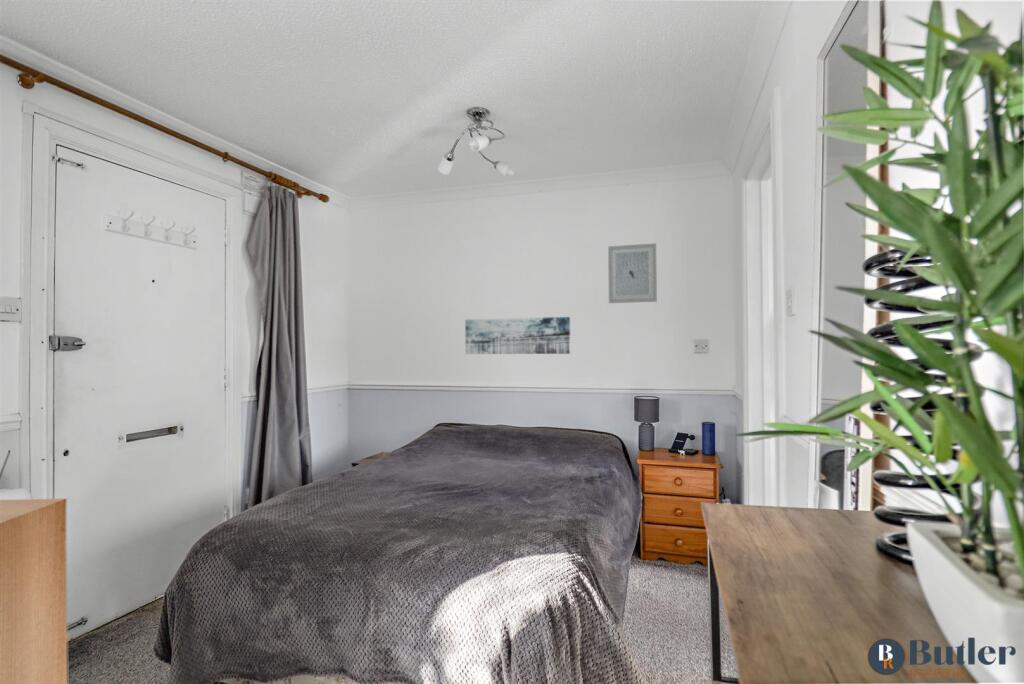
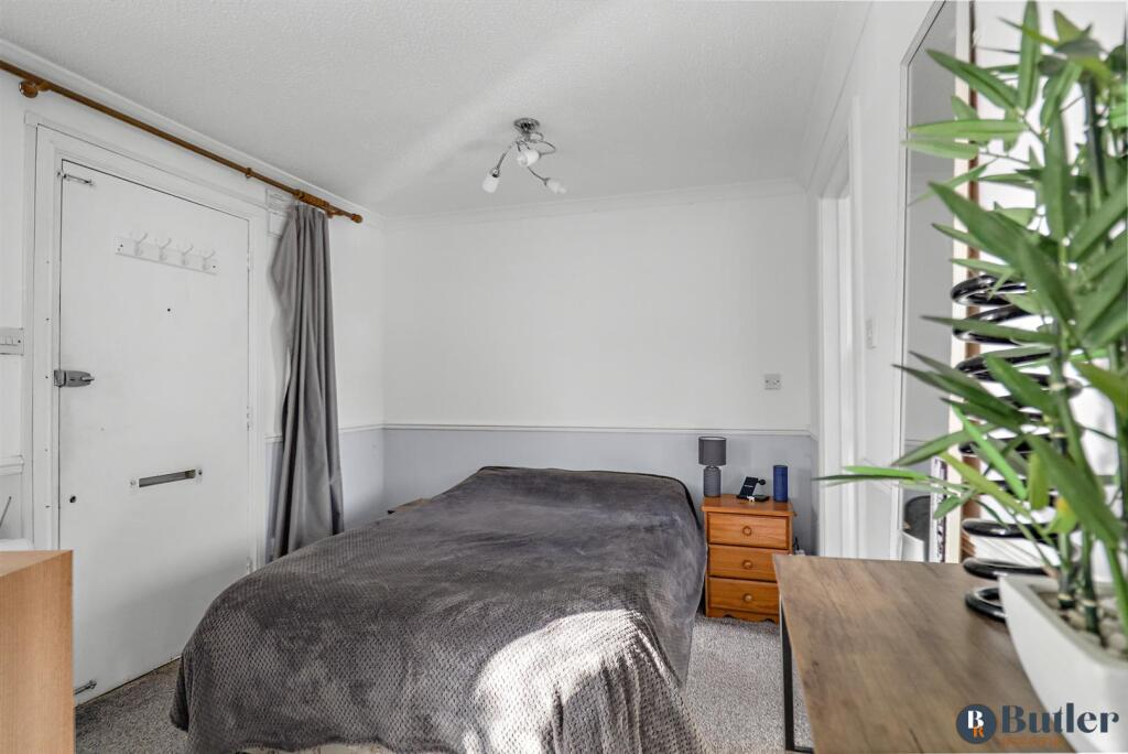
- wall art (632, 273)
- wall art (516, 336)
